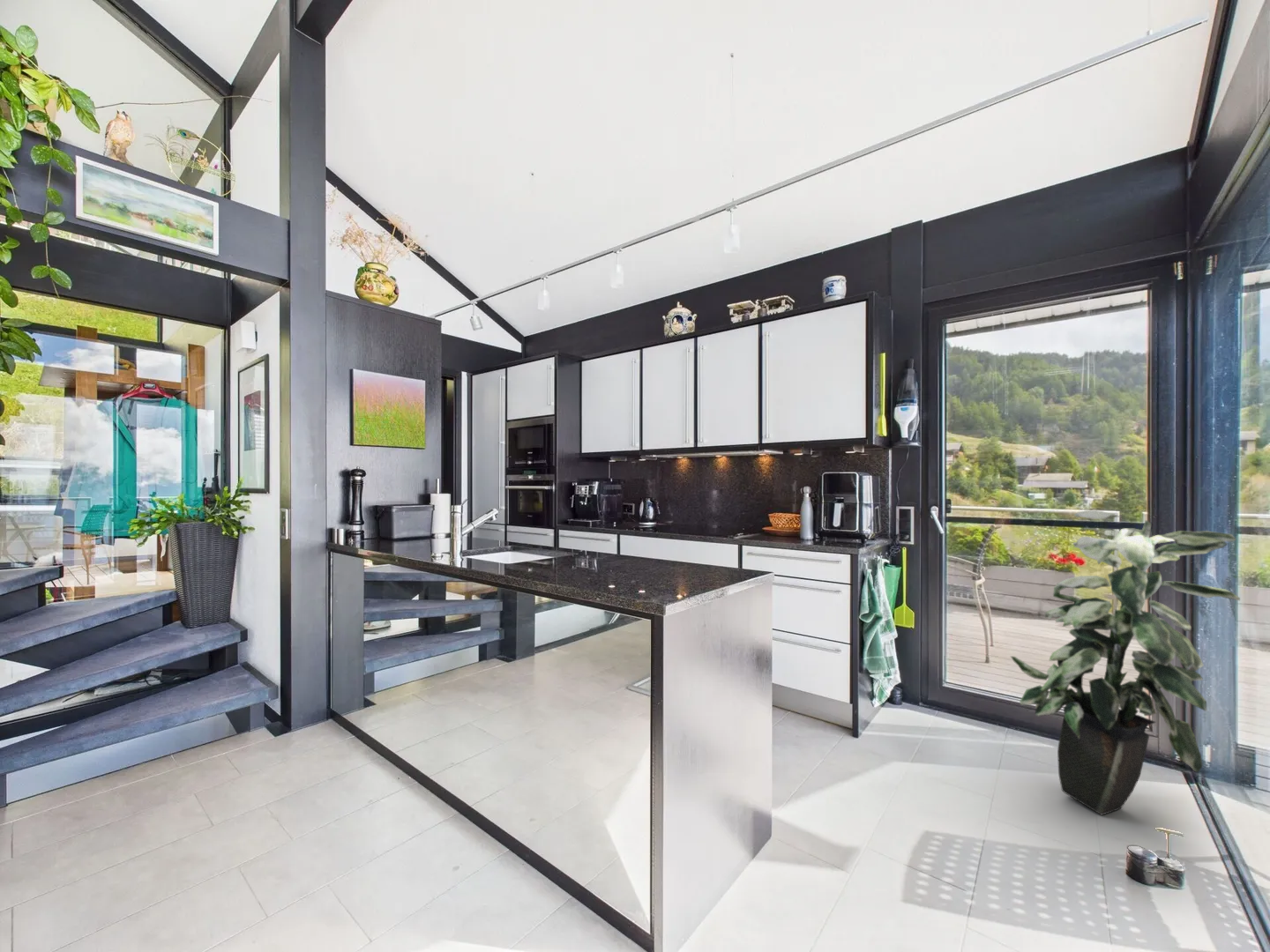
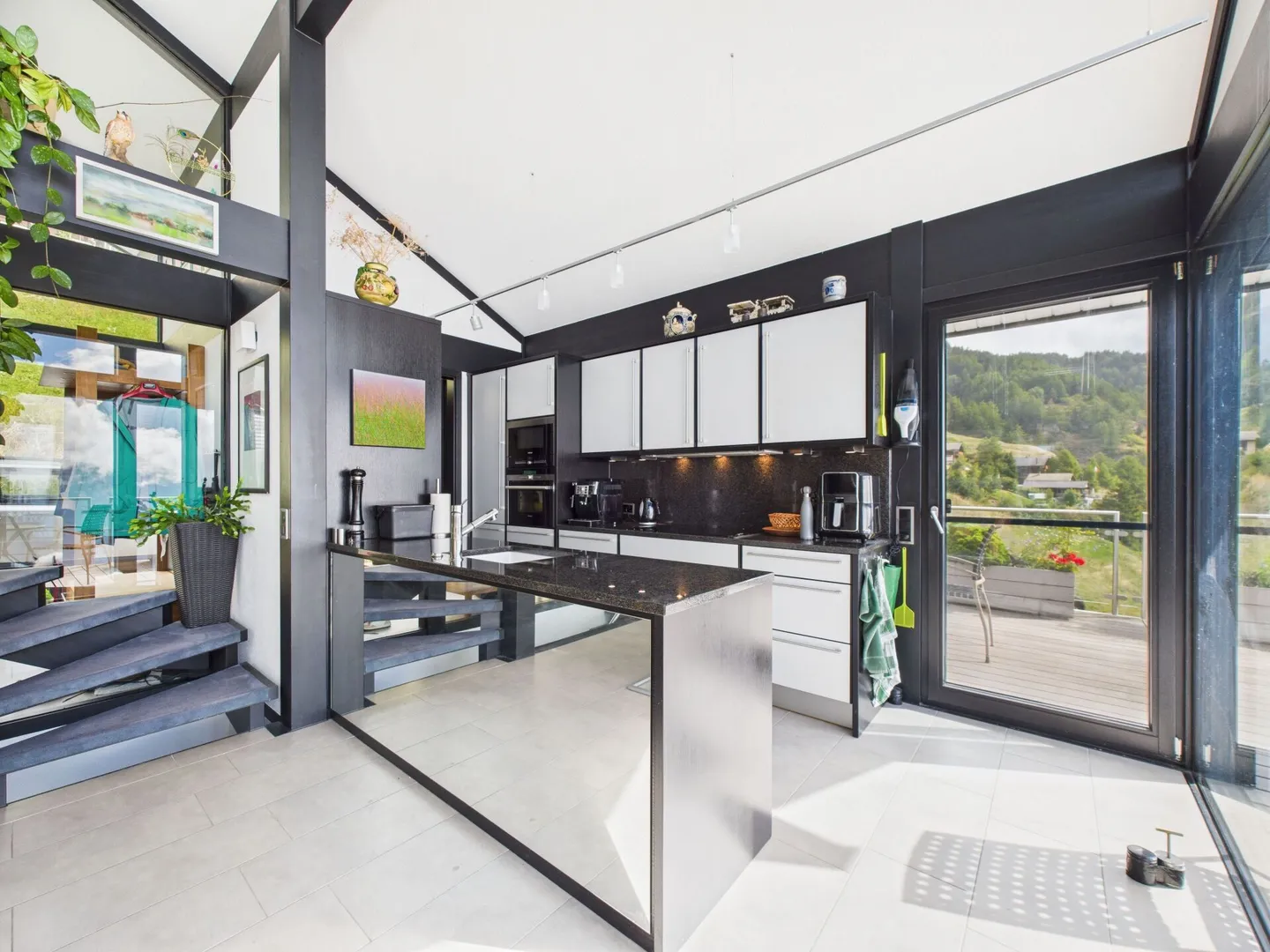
- indoor plant (1115, 659)
